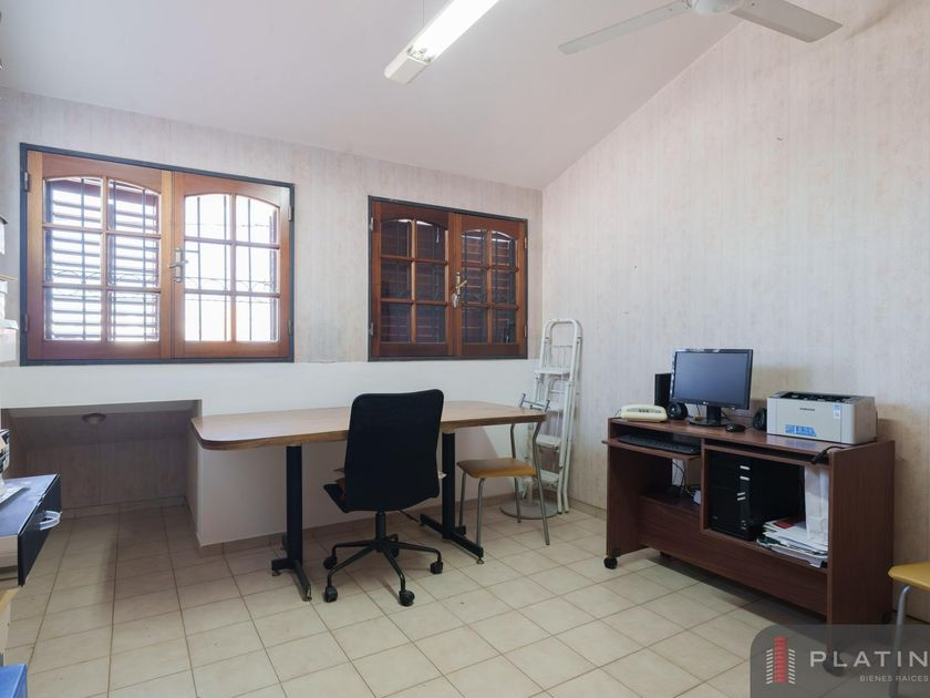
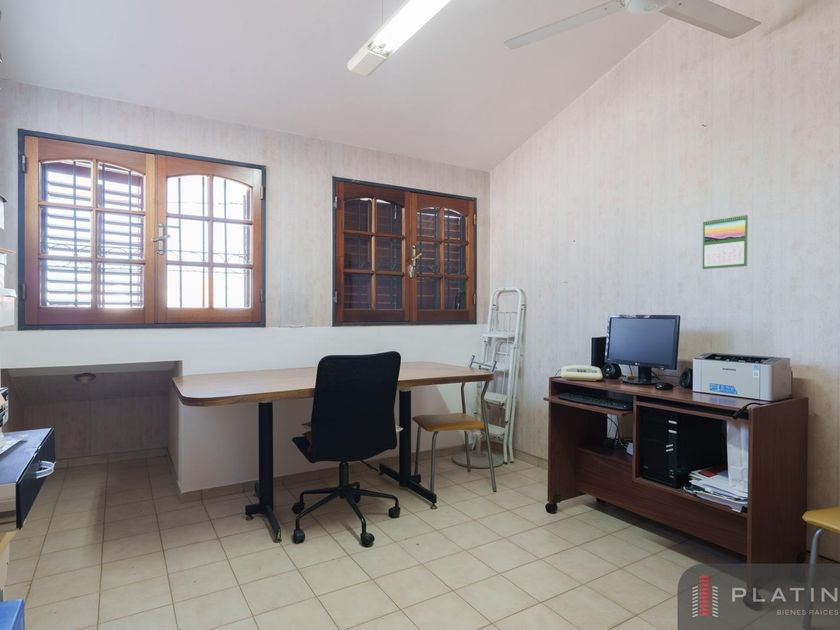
+ calendar (724, 242)
